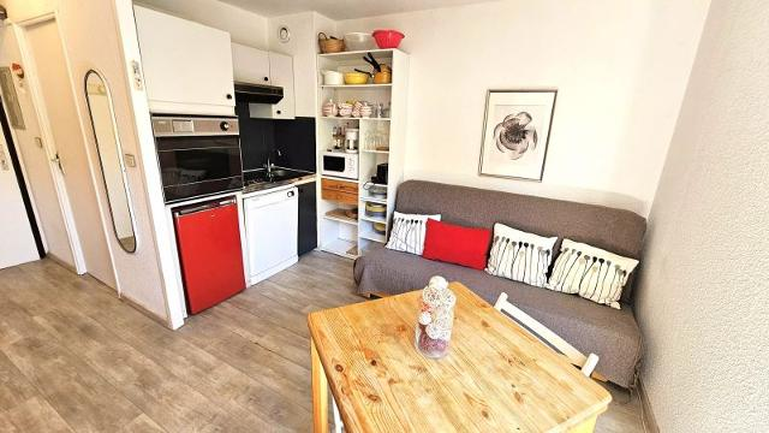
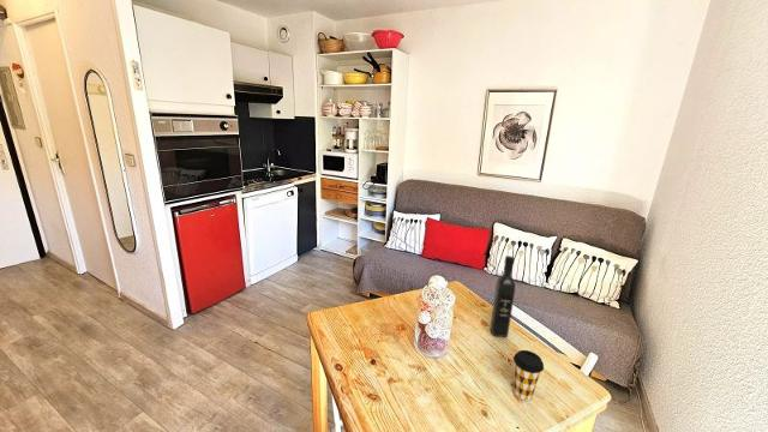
+ coffee cup (526, 376)
+ wine bottle (504, 295)
